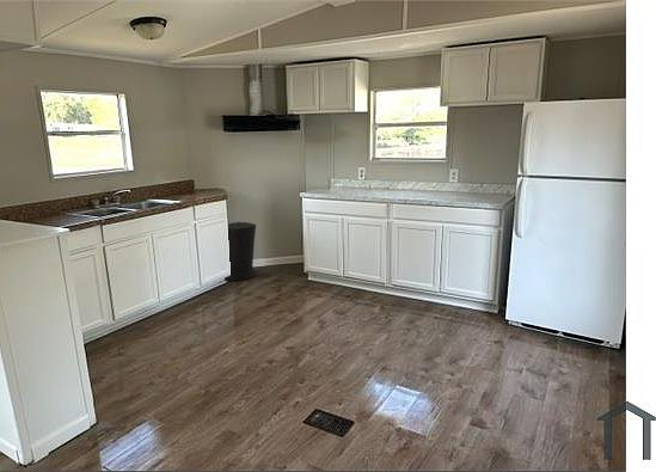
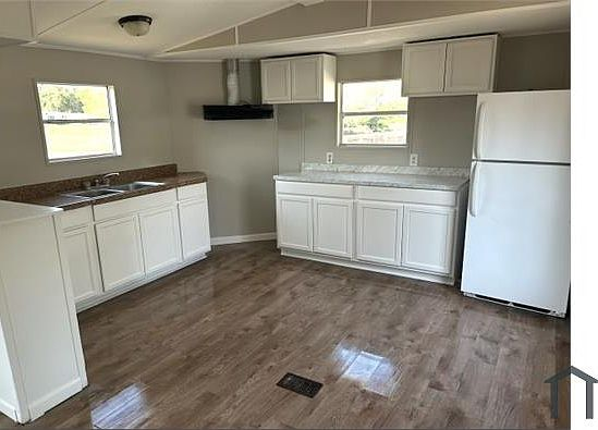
- trash can (238, 247)
